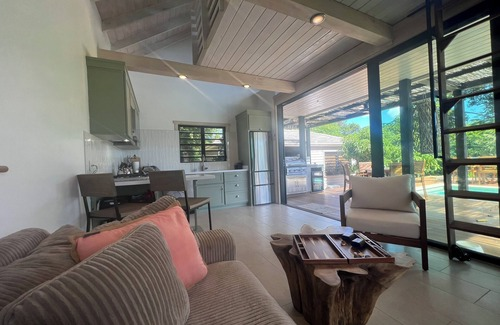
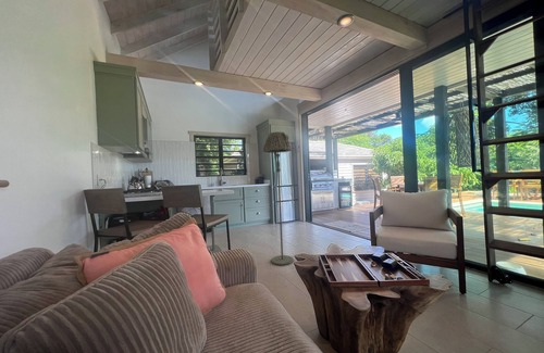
+ floor lamp (279, 197)
